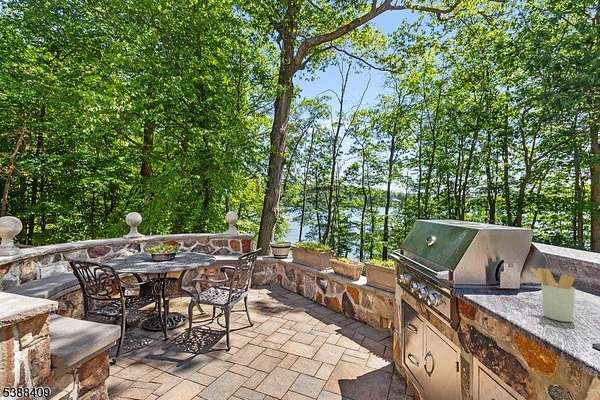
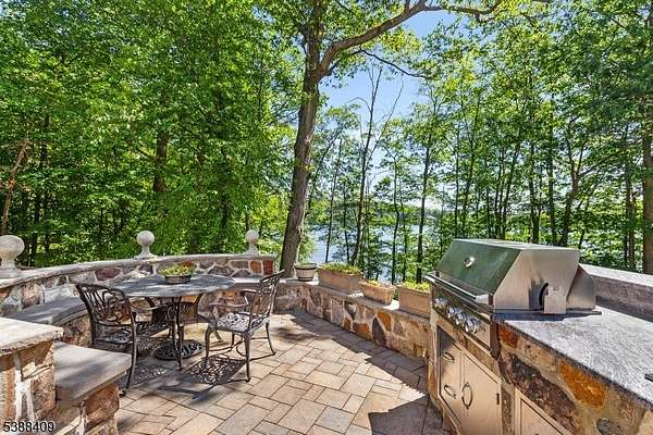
- utensil holder (551, 292)
